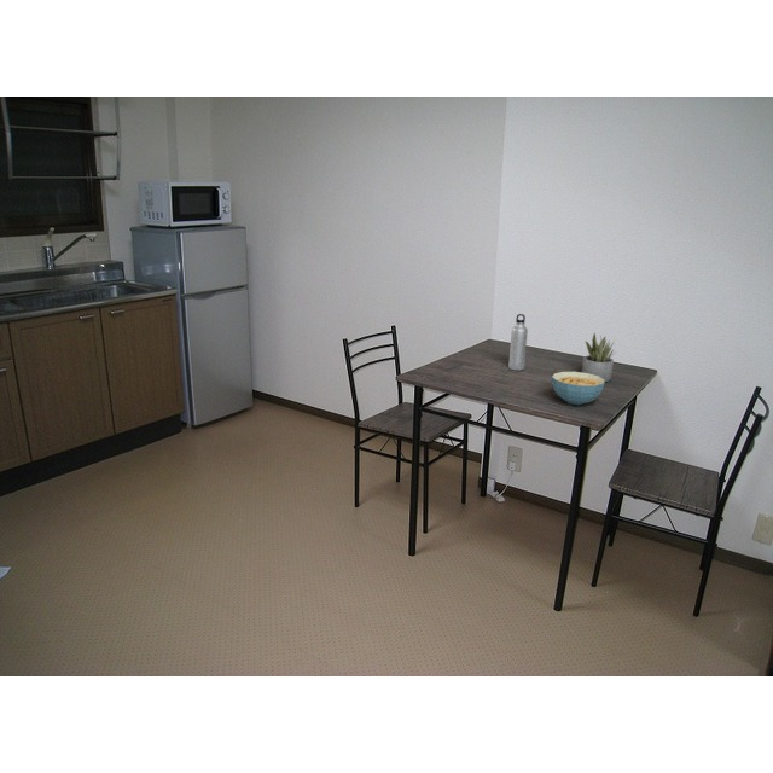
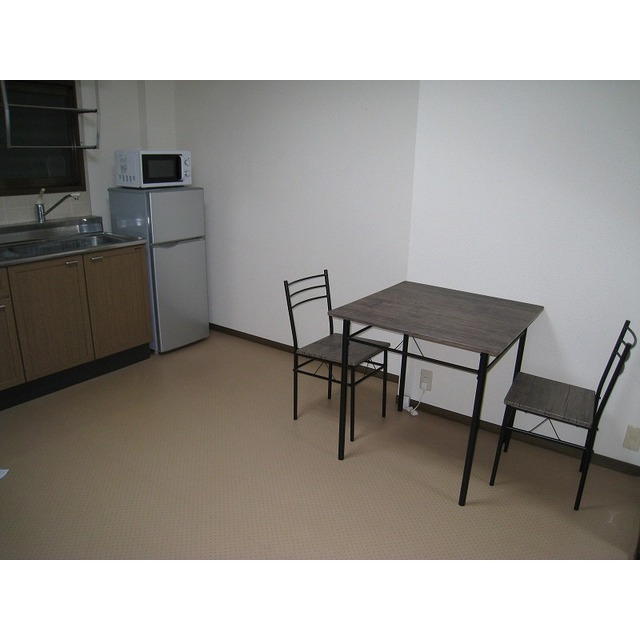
- water bottle (518, 341)
- cereal bowl (576, 390)
- succulent plant (598, 355)
